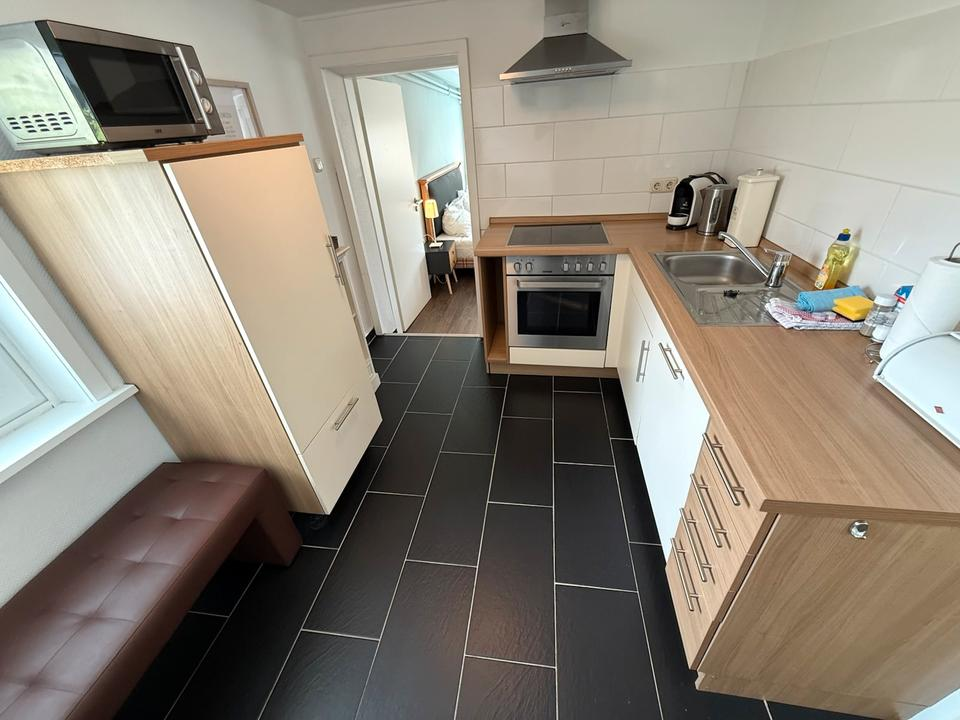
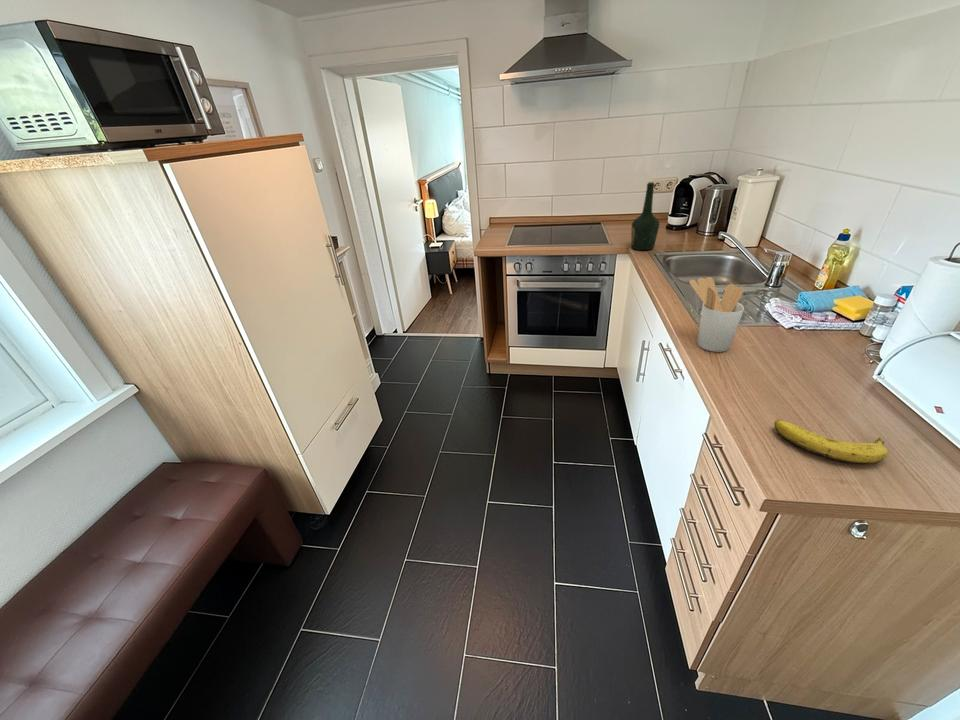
+ utensil holder (712, 312)
+ banana (838, 440)
+ bottle (646, 216)
